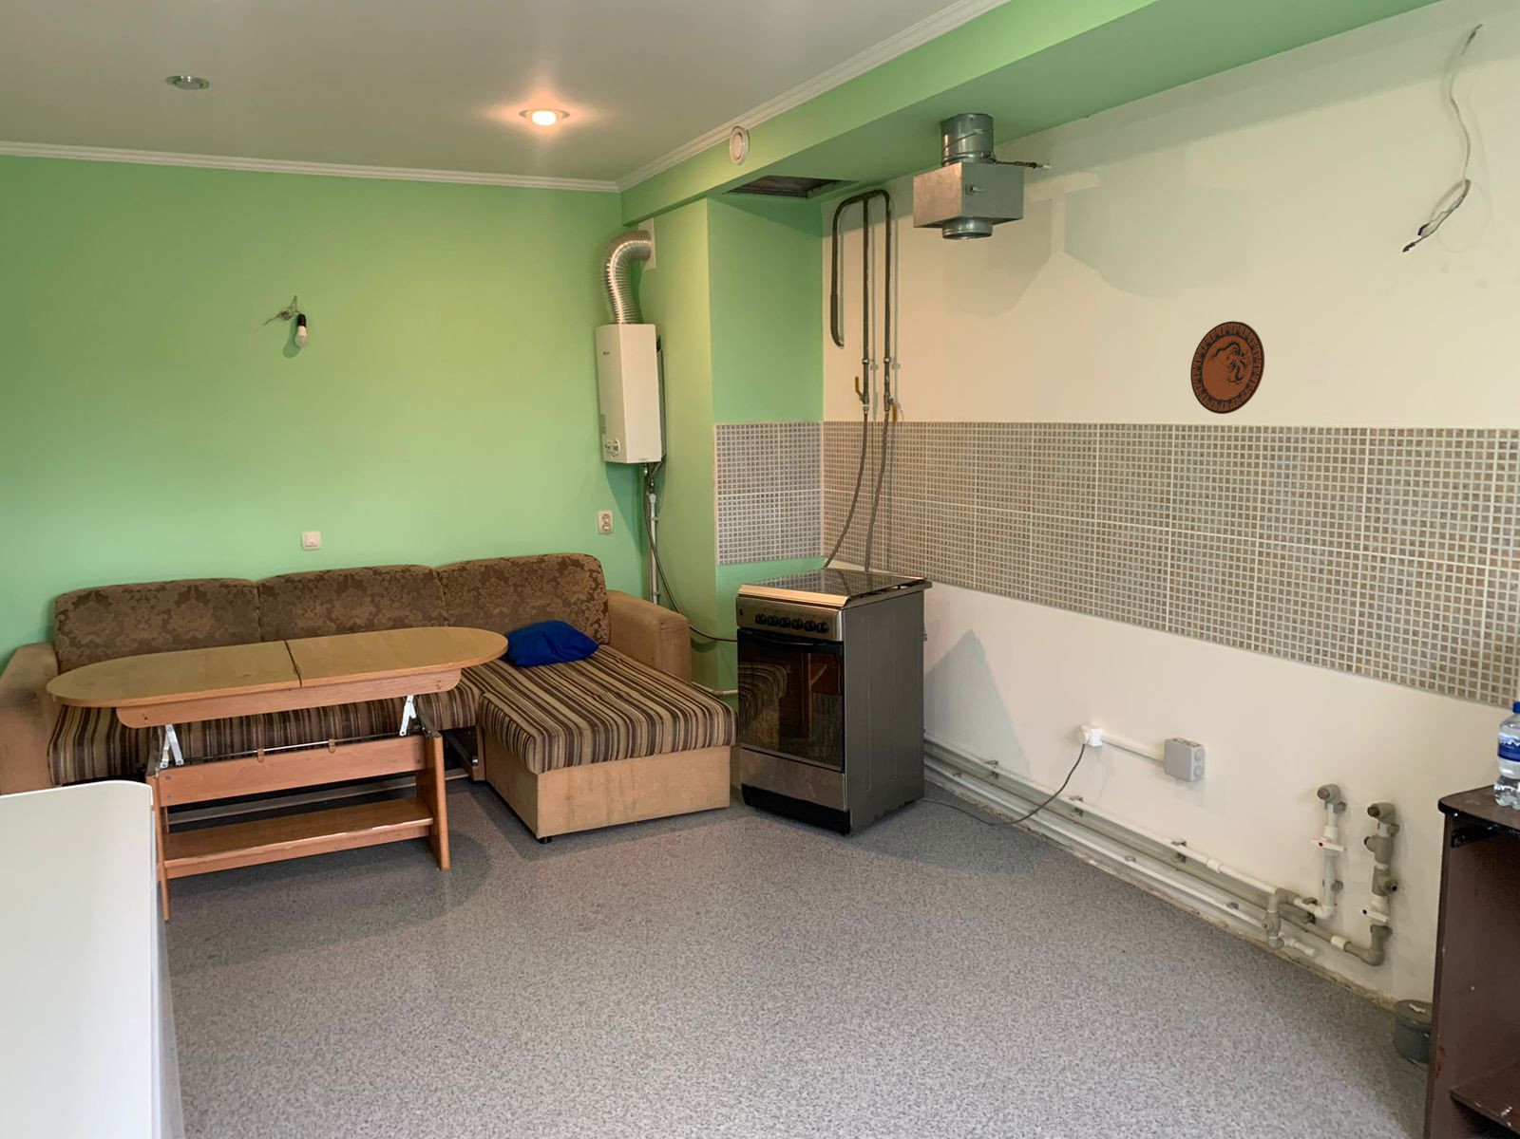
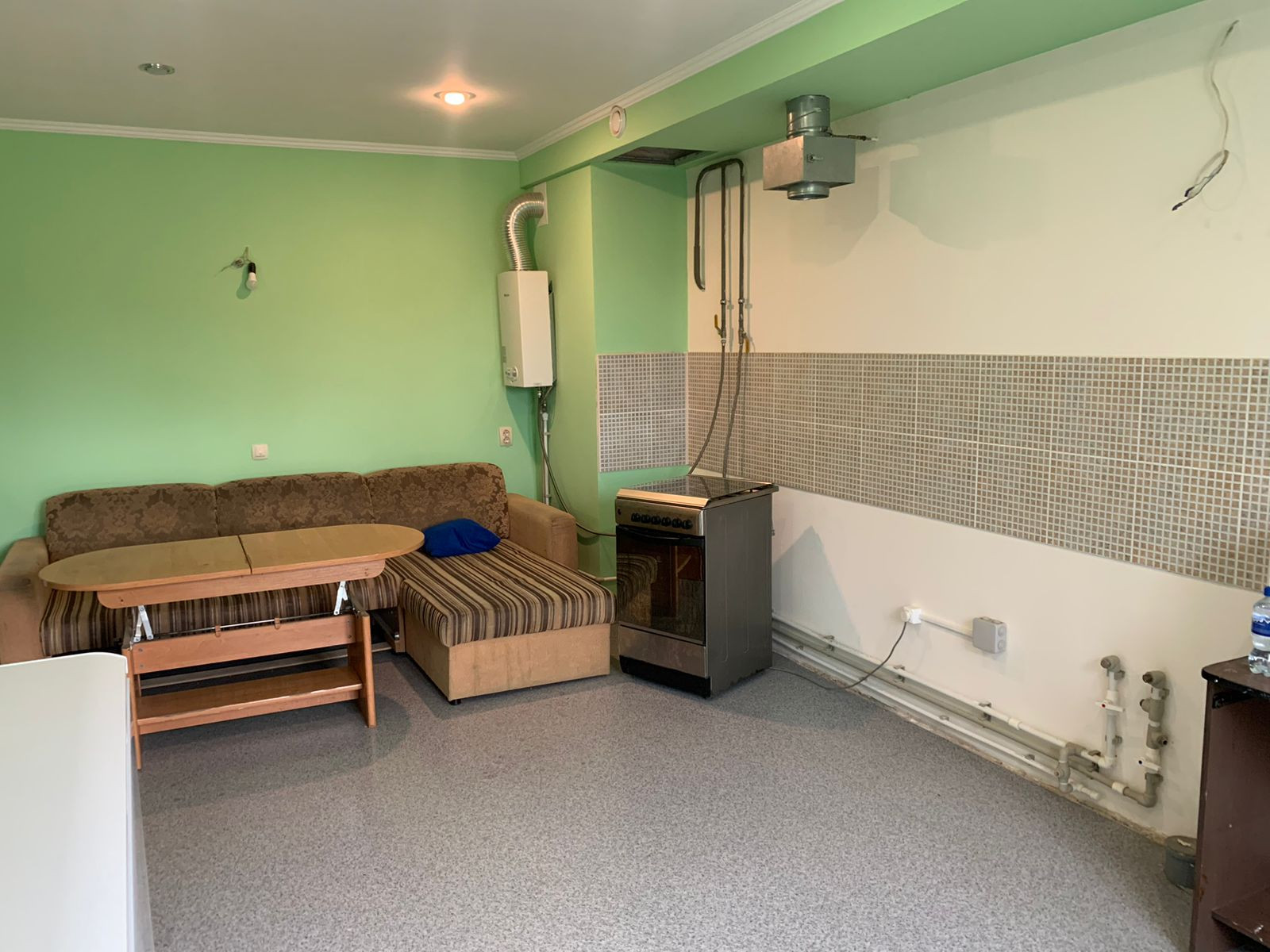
- decorative plate (1228, 367)
